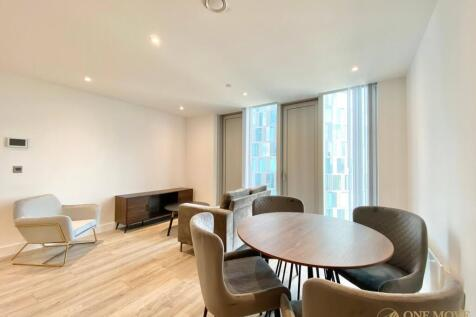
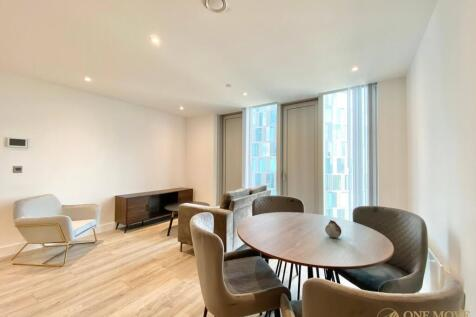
+ fruit (333, 228)
